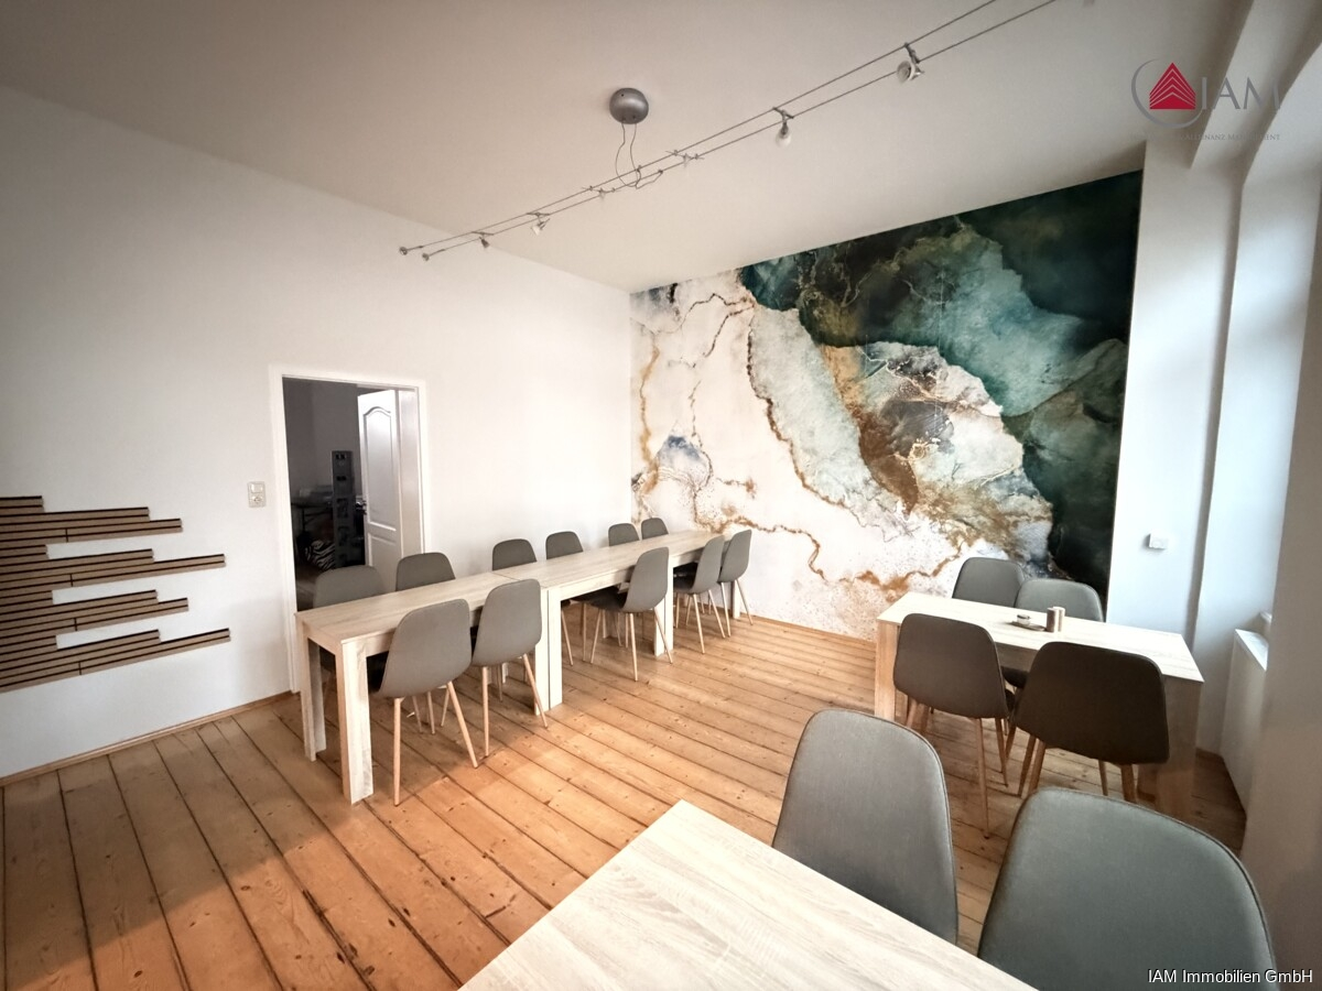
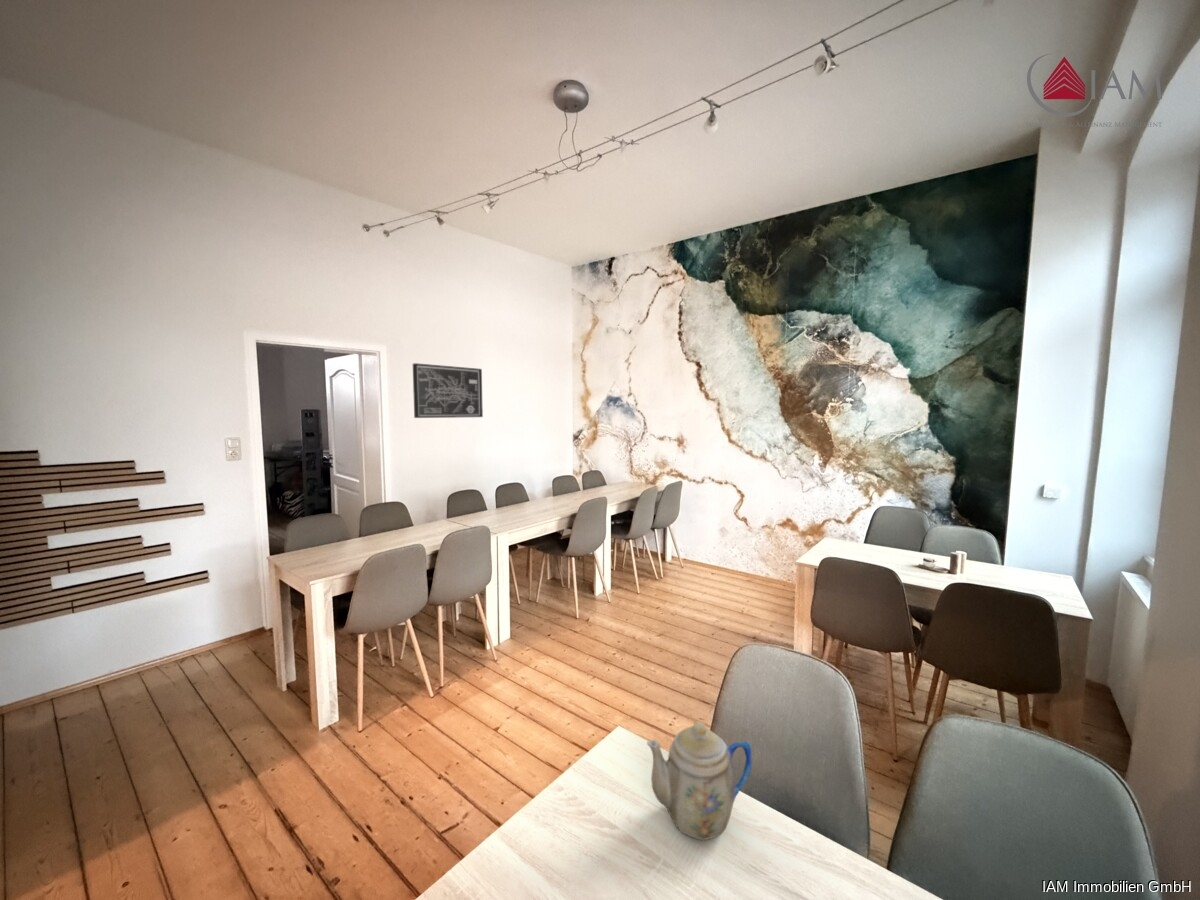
+ wall art (449, 392)
+ teapot (699, 771)
